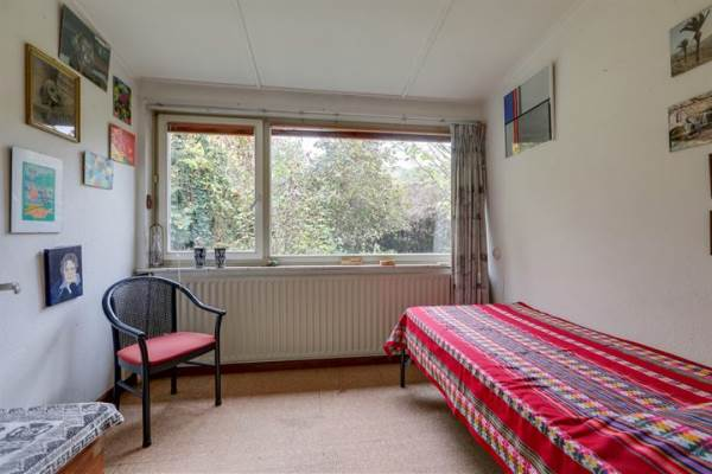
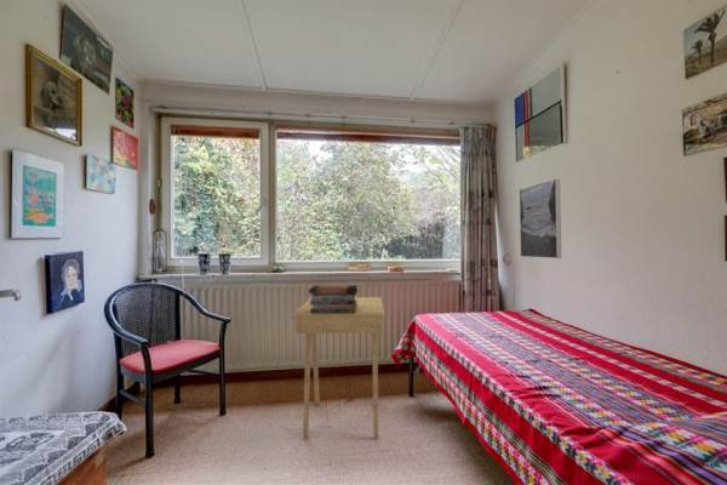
+ book stack (333, 298)
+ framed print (538, 221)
+ side table (316, 360)
